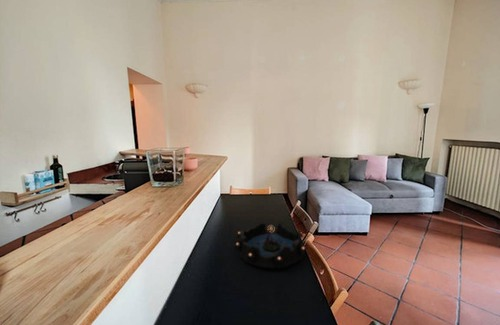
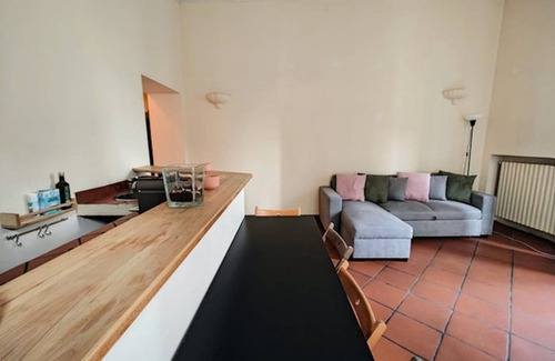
- decorative bowl (269, 240)
